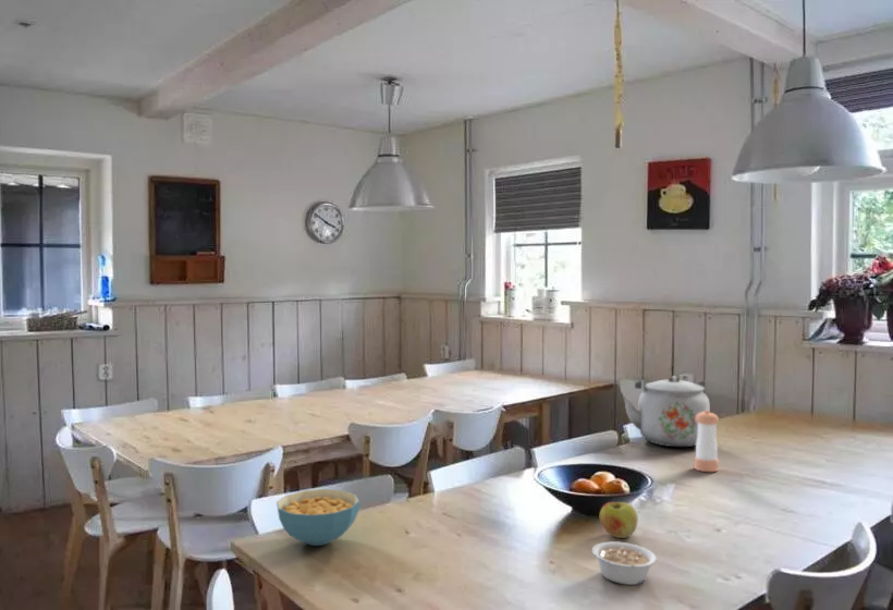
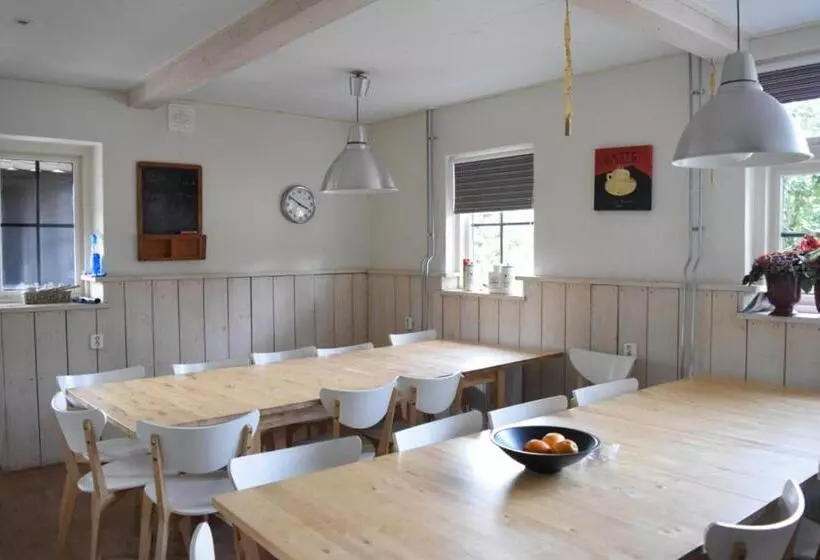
- cereal bowl (318, 521)
- legume (625, 563)
- kettle (664, 408)
- apple (619, 520)
- pepper shaker (706, 439)
